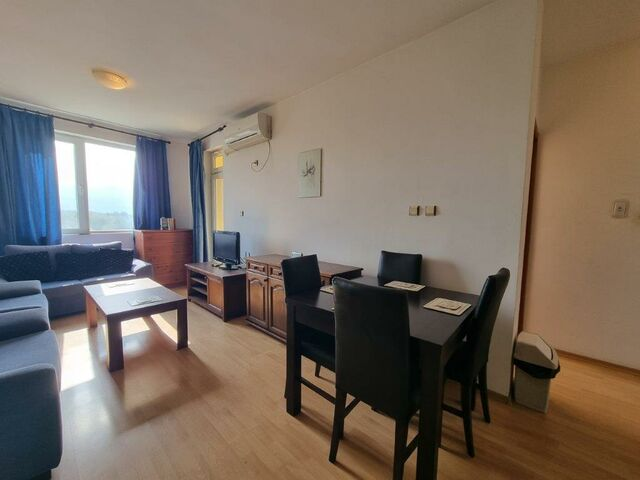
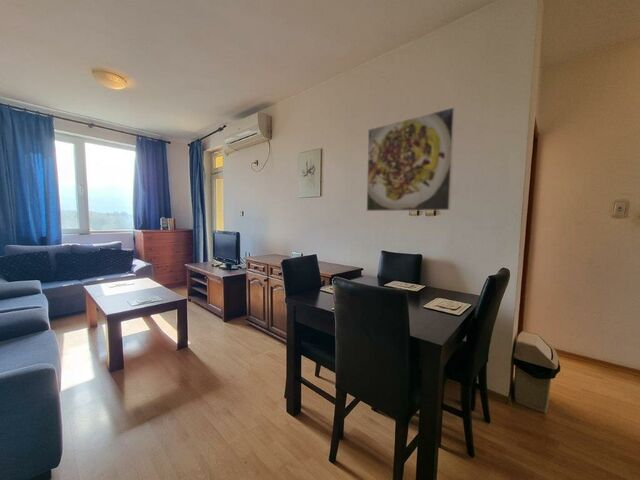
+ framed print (405, 165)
